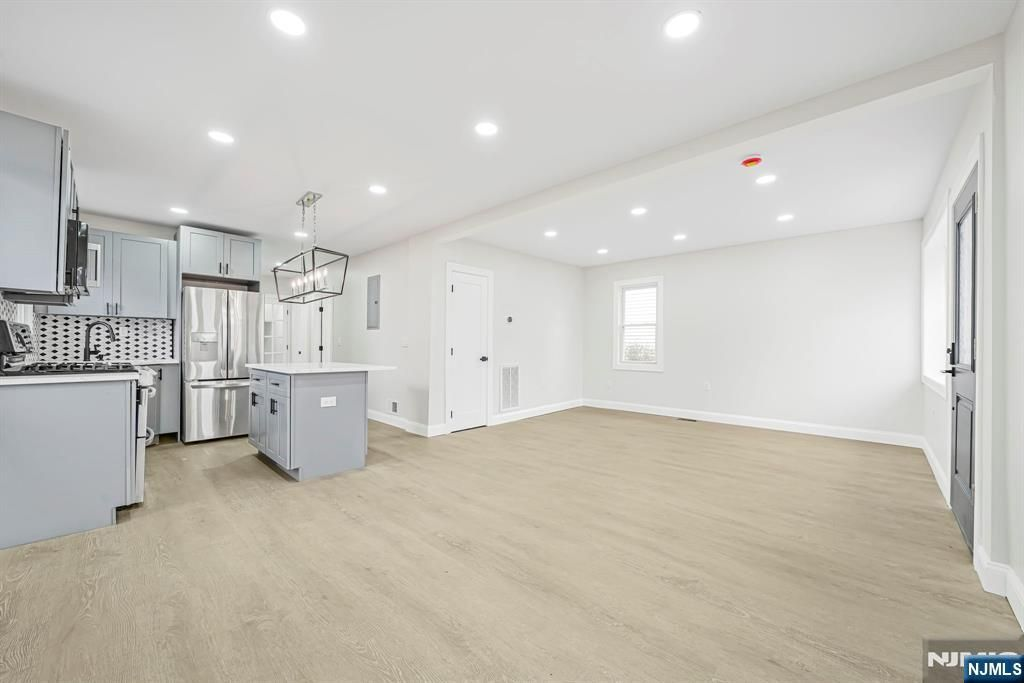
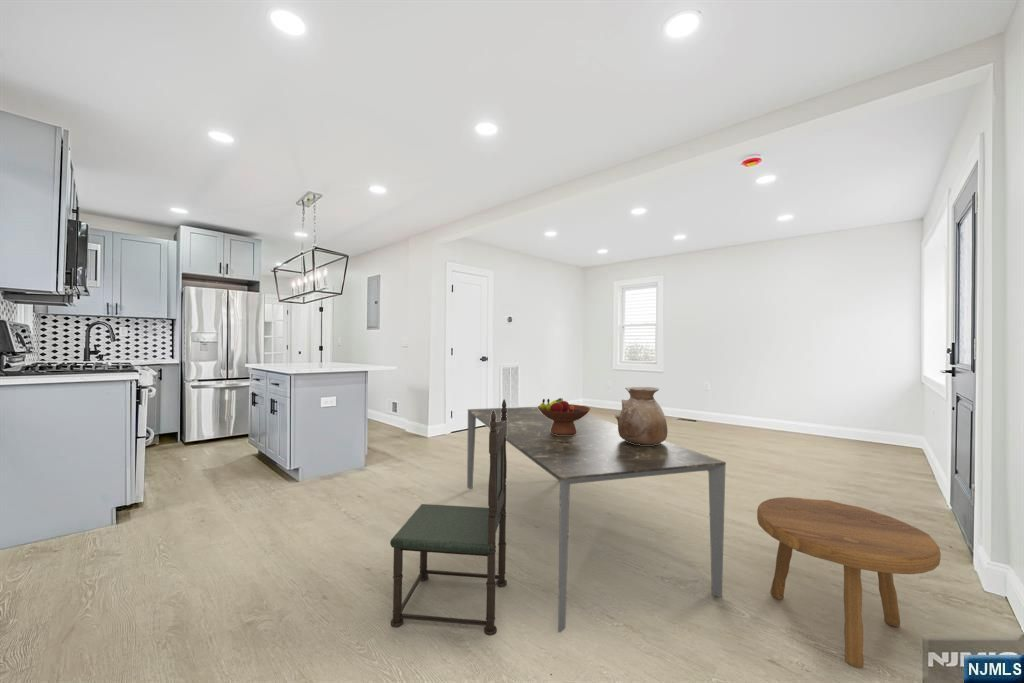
+ dining table (561, 478)
+ dining chair (454, 506)
+ vase (642, 414)
+ fruit bowl (563, 415)
+ footstool (844, 573)
